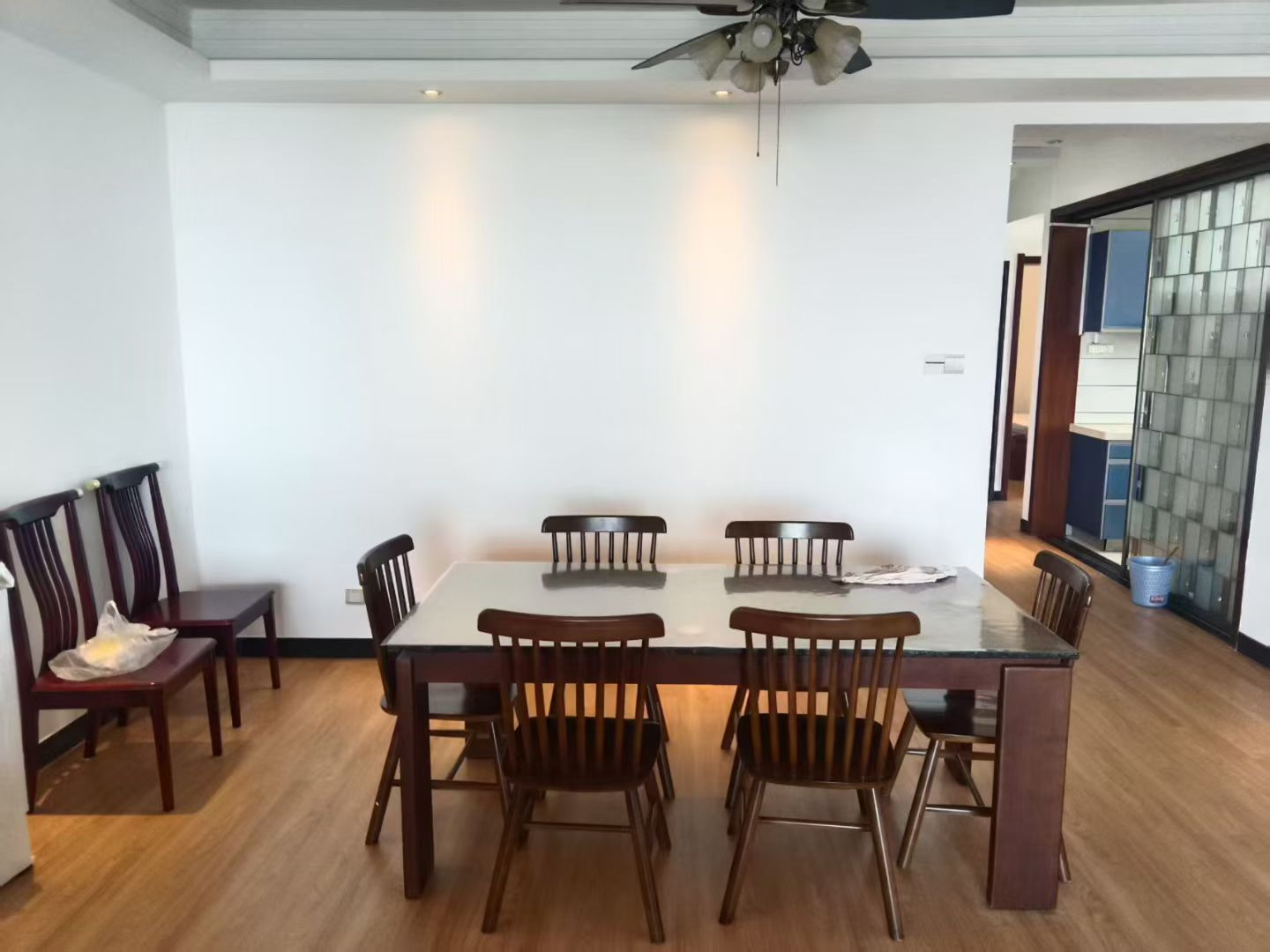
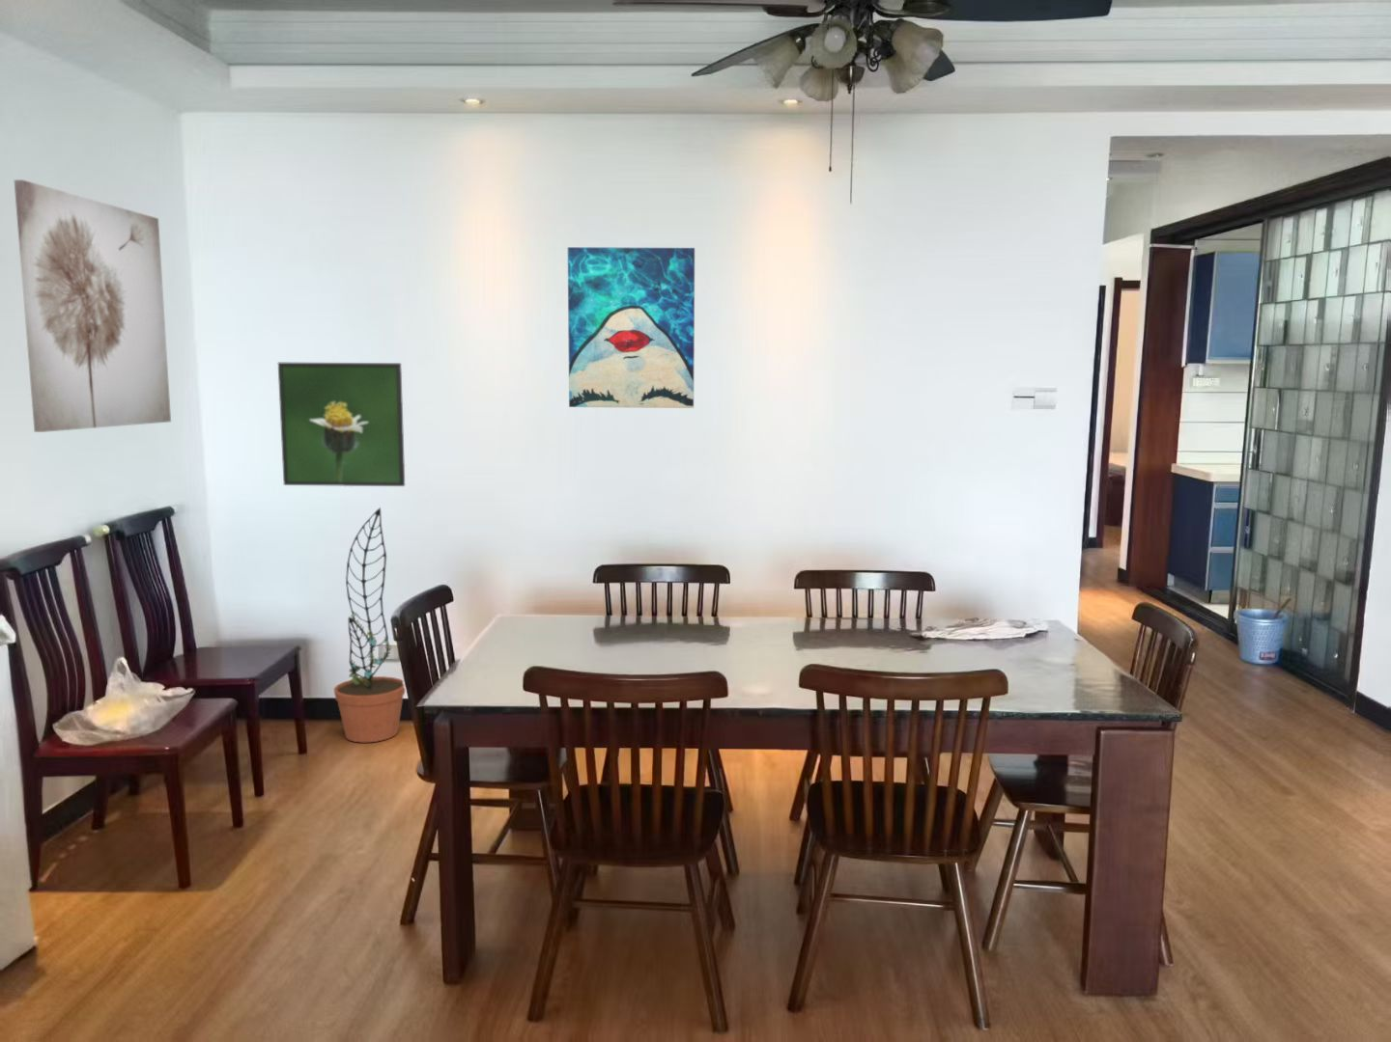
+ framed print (341, 425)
+ wall art (631, 328)
+ decorative plant (367, 623)
+ wall art (102, 314)
